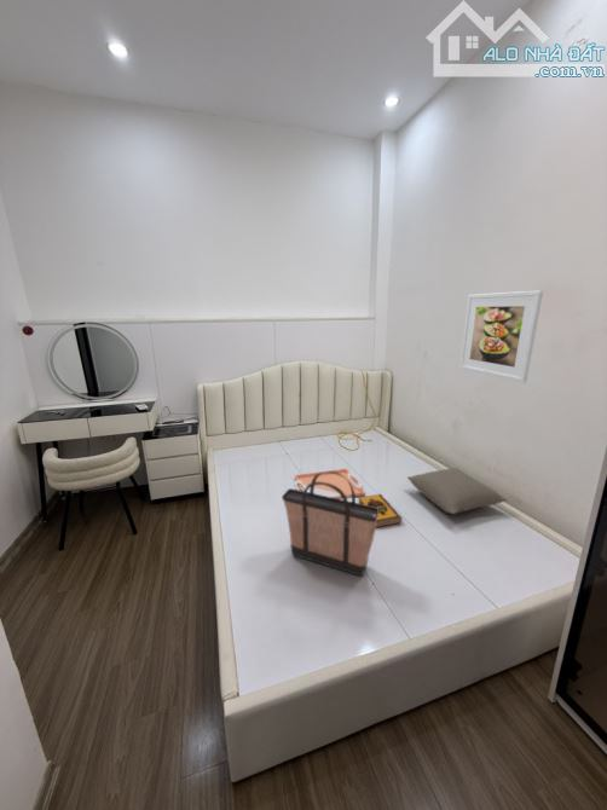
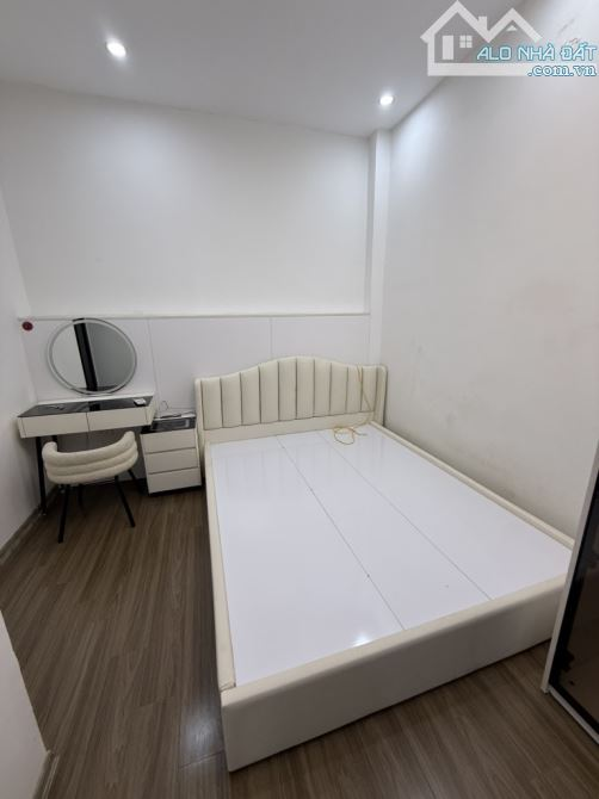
- shopping bag (328, 520)
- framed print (495, 335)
- pillow (453, 488)
- hardback book (378, 509)
- serving tray (328, 486)
